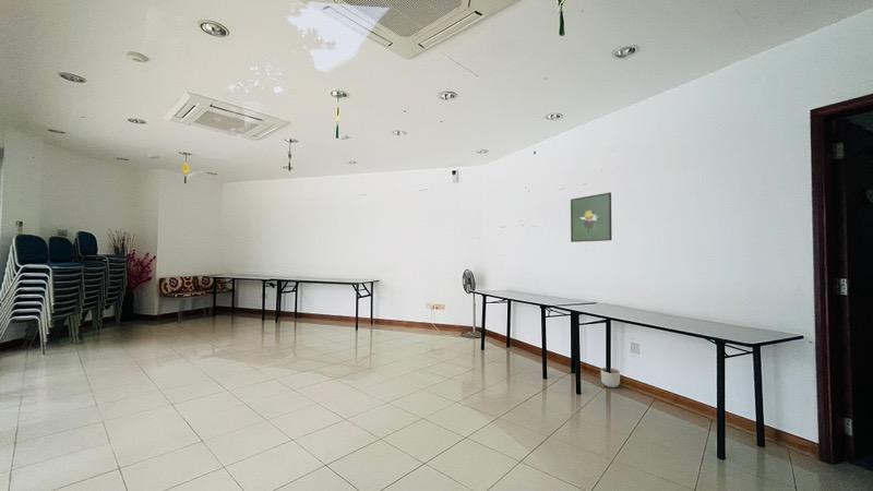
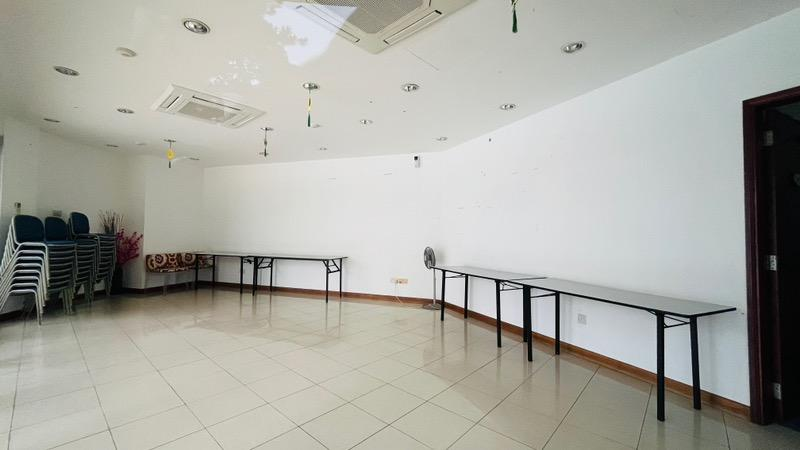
- planter (610, 378)
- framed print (589, 218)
